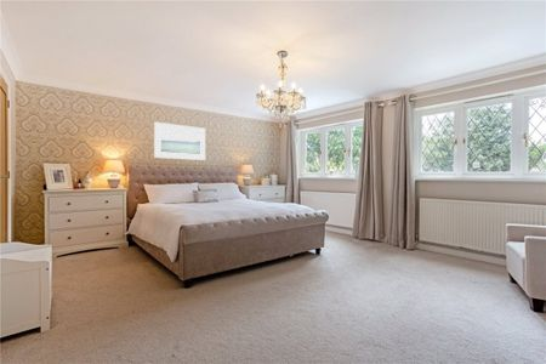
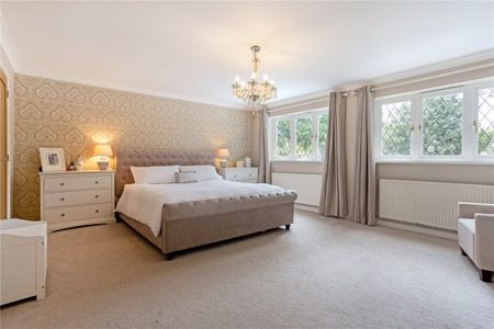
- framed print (181, 142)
